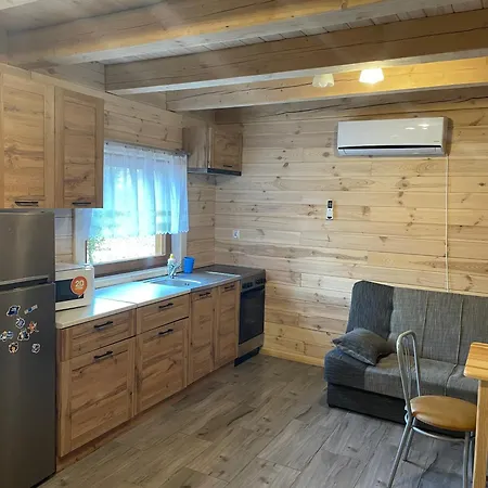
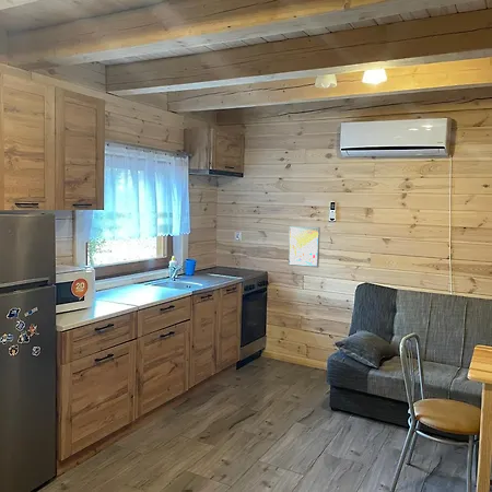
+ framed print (303, 246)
